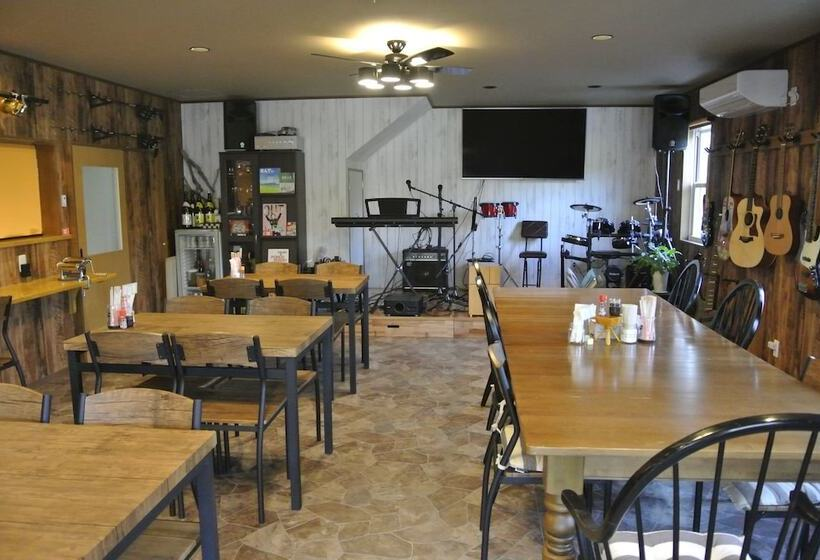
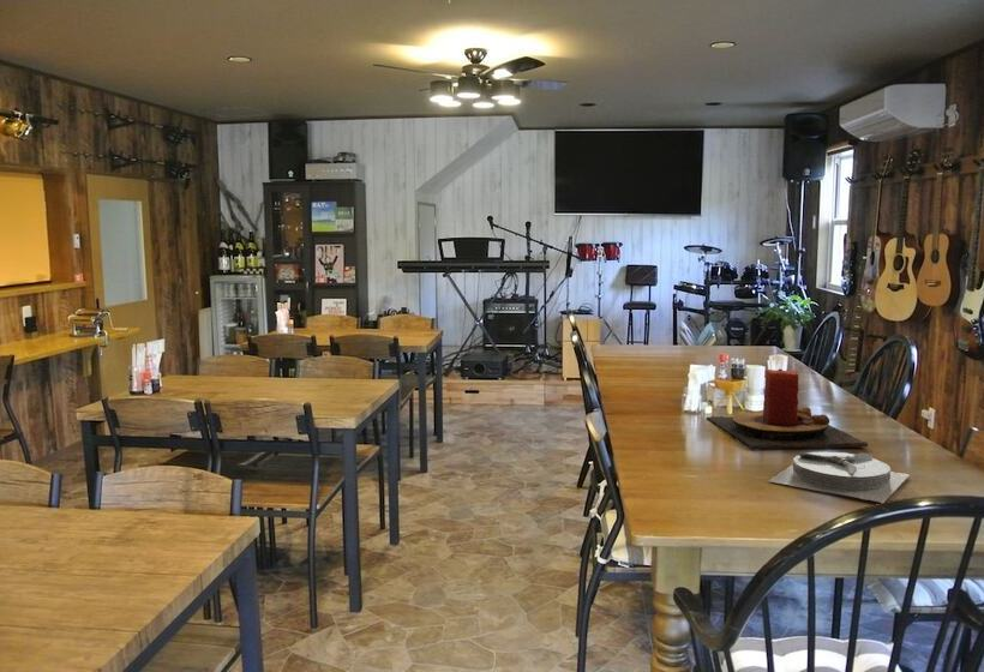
+ plate (840, 467)
+ candle (781, 400)
